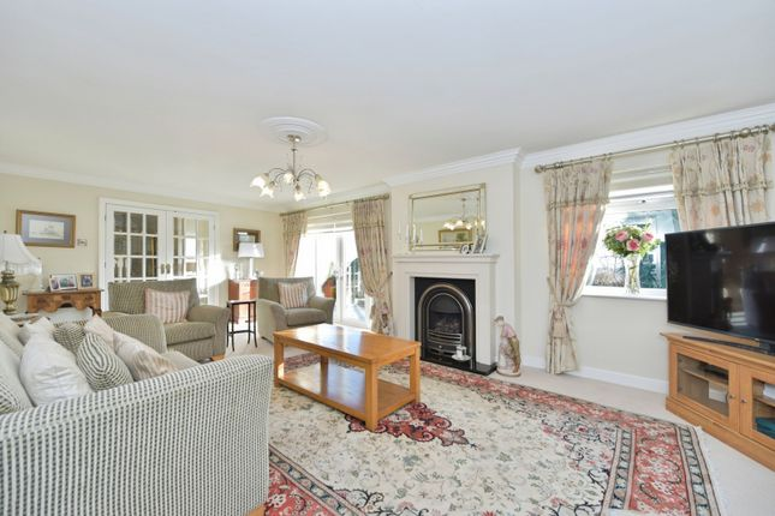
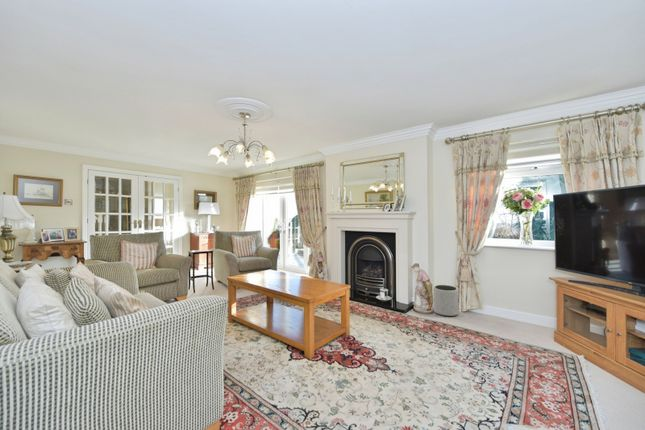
+ plant pot (445, 300)
